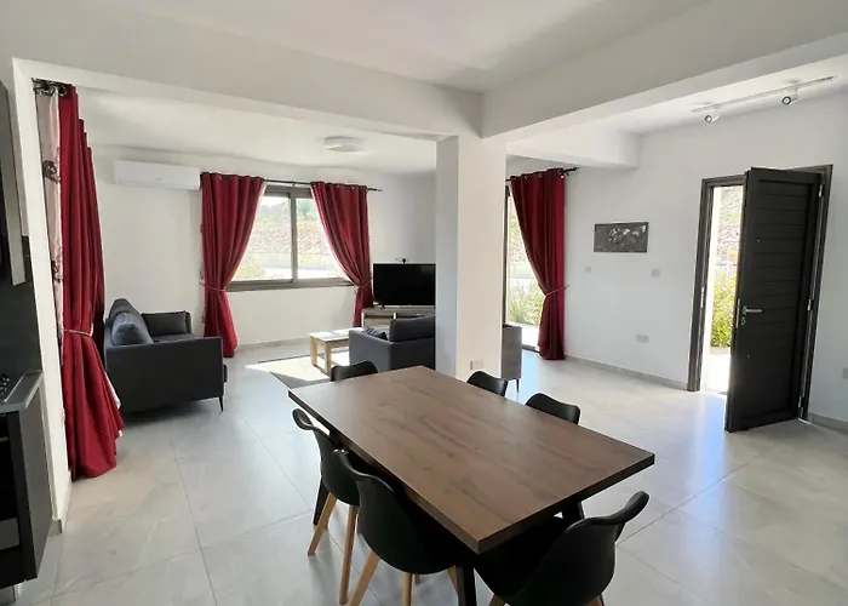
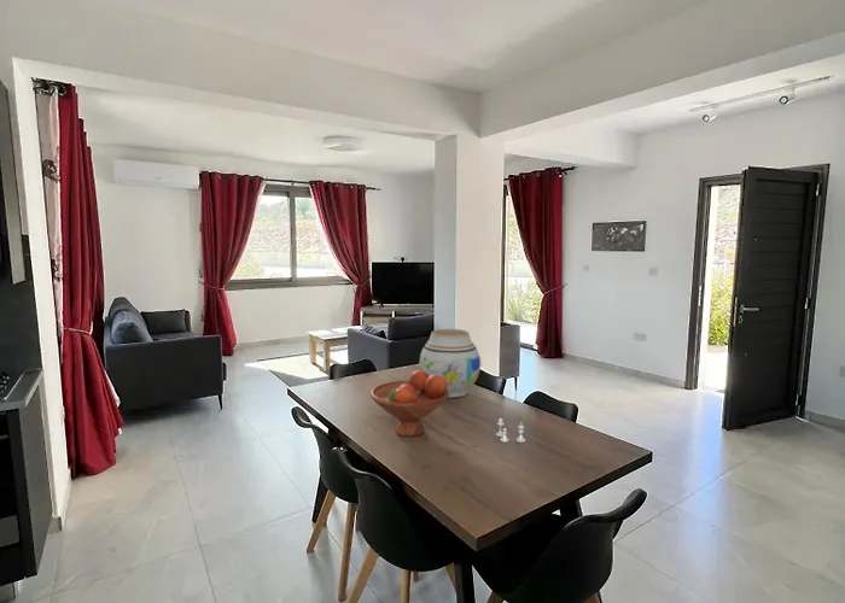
+ fruit bowl (409, 403)
+ salt and pepper shaker set (506, 429)
+ vase (449, 362)
